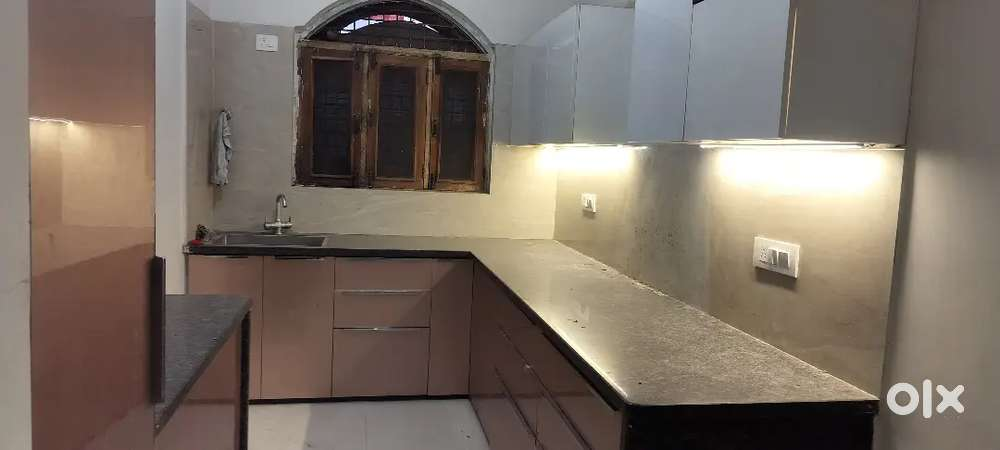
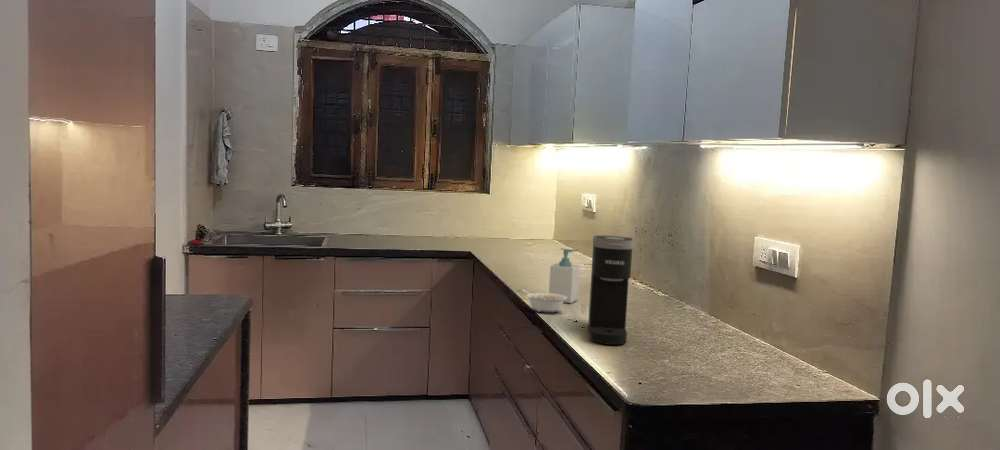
+ coffee maker (609, 285)
+ soap bottle (564, 274)
+ legume (544, 301)
